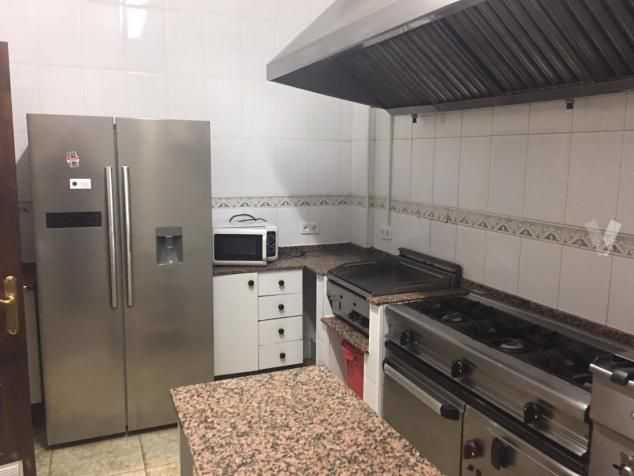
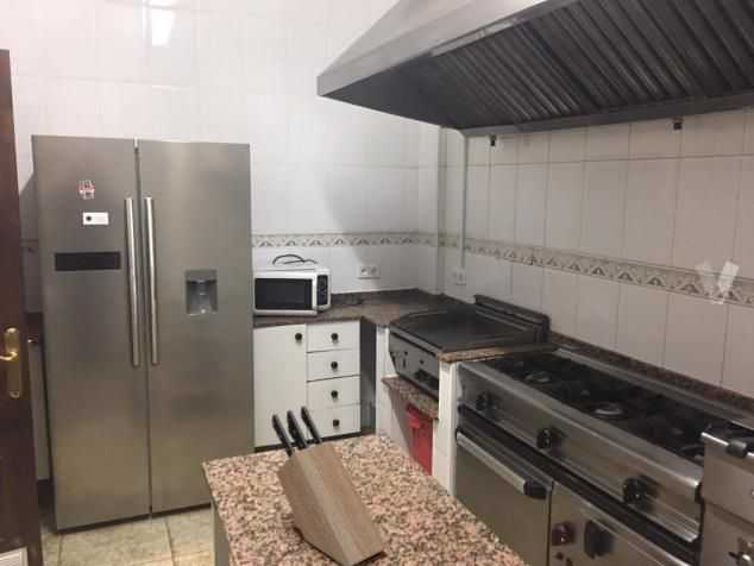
+ knife block (322, 478)
